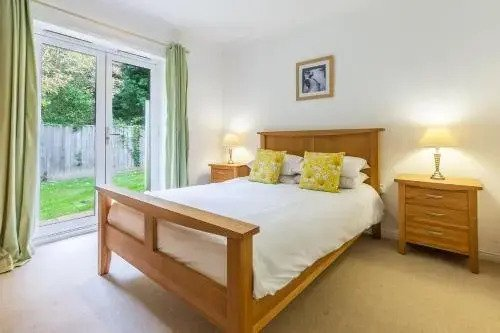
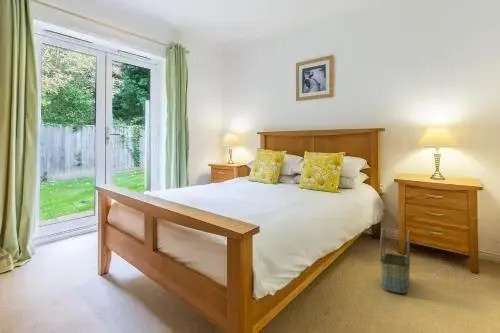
+ basket (395, 256)
